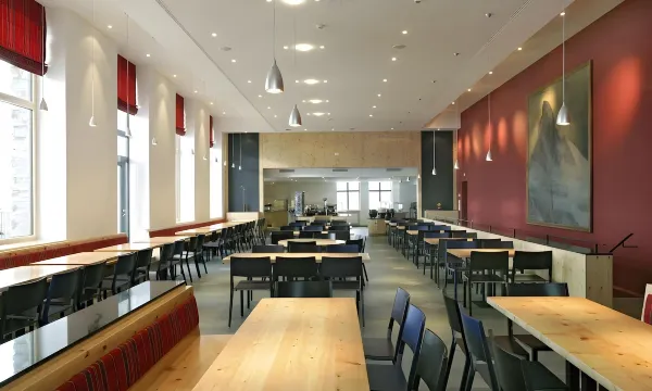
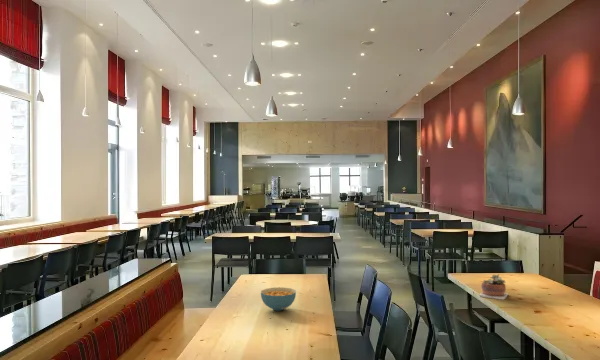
+ cereal bowl (278, 300)
+ succulent plant (493, 285)
